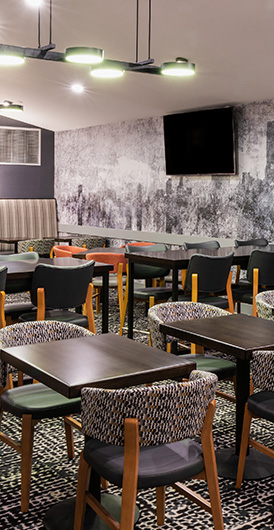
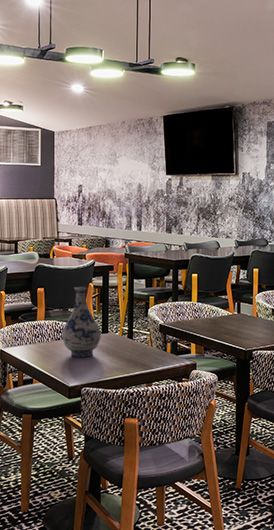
+ vase (81, 321)
